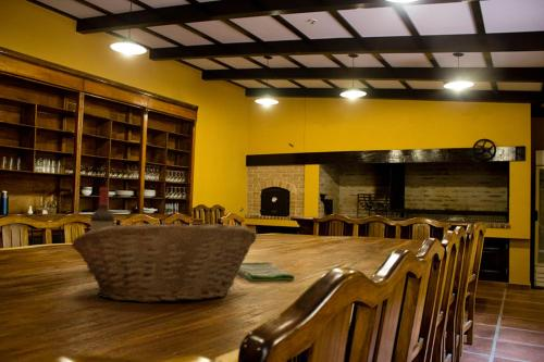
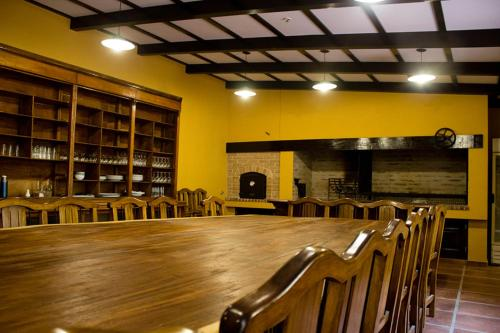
- dish towel (261, 270)
- wine bottle (101, 227)
- fruit basket (168, 255)
